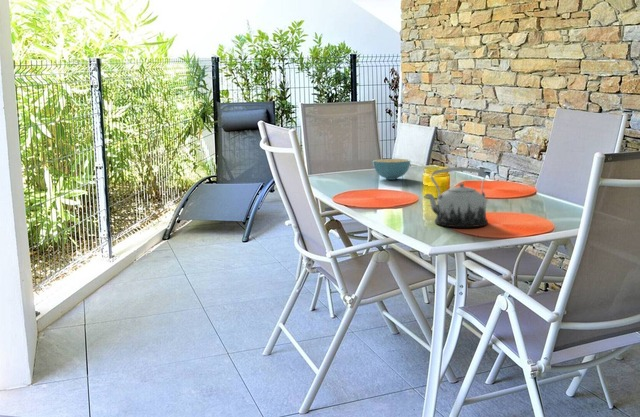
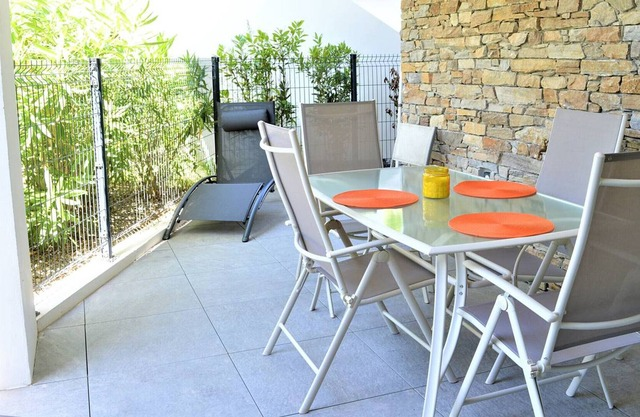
- cereal bowl (391, 169)
- teapot (456, 195)
